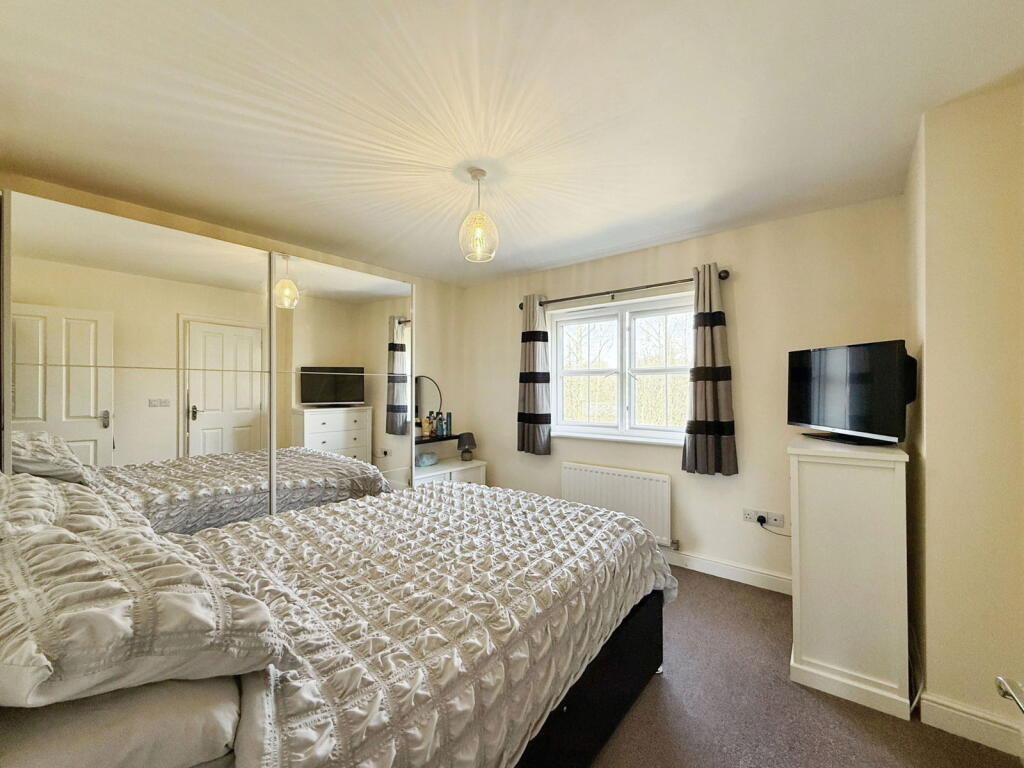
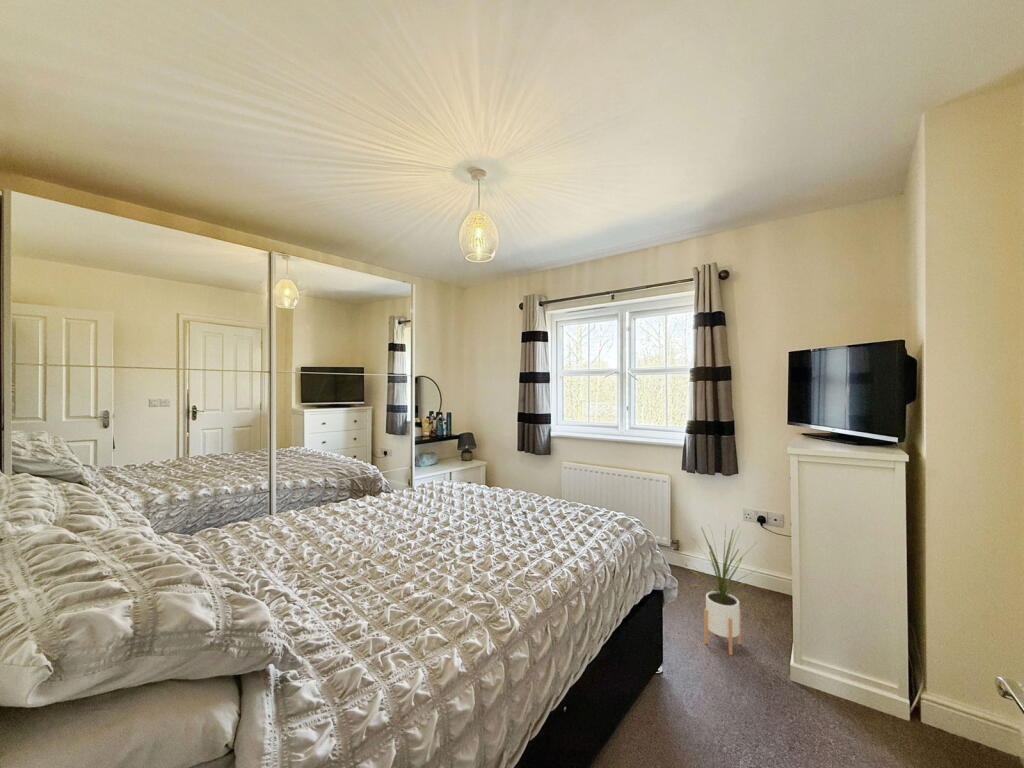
+ house plant (720, 583)
